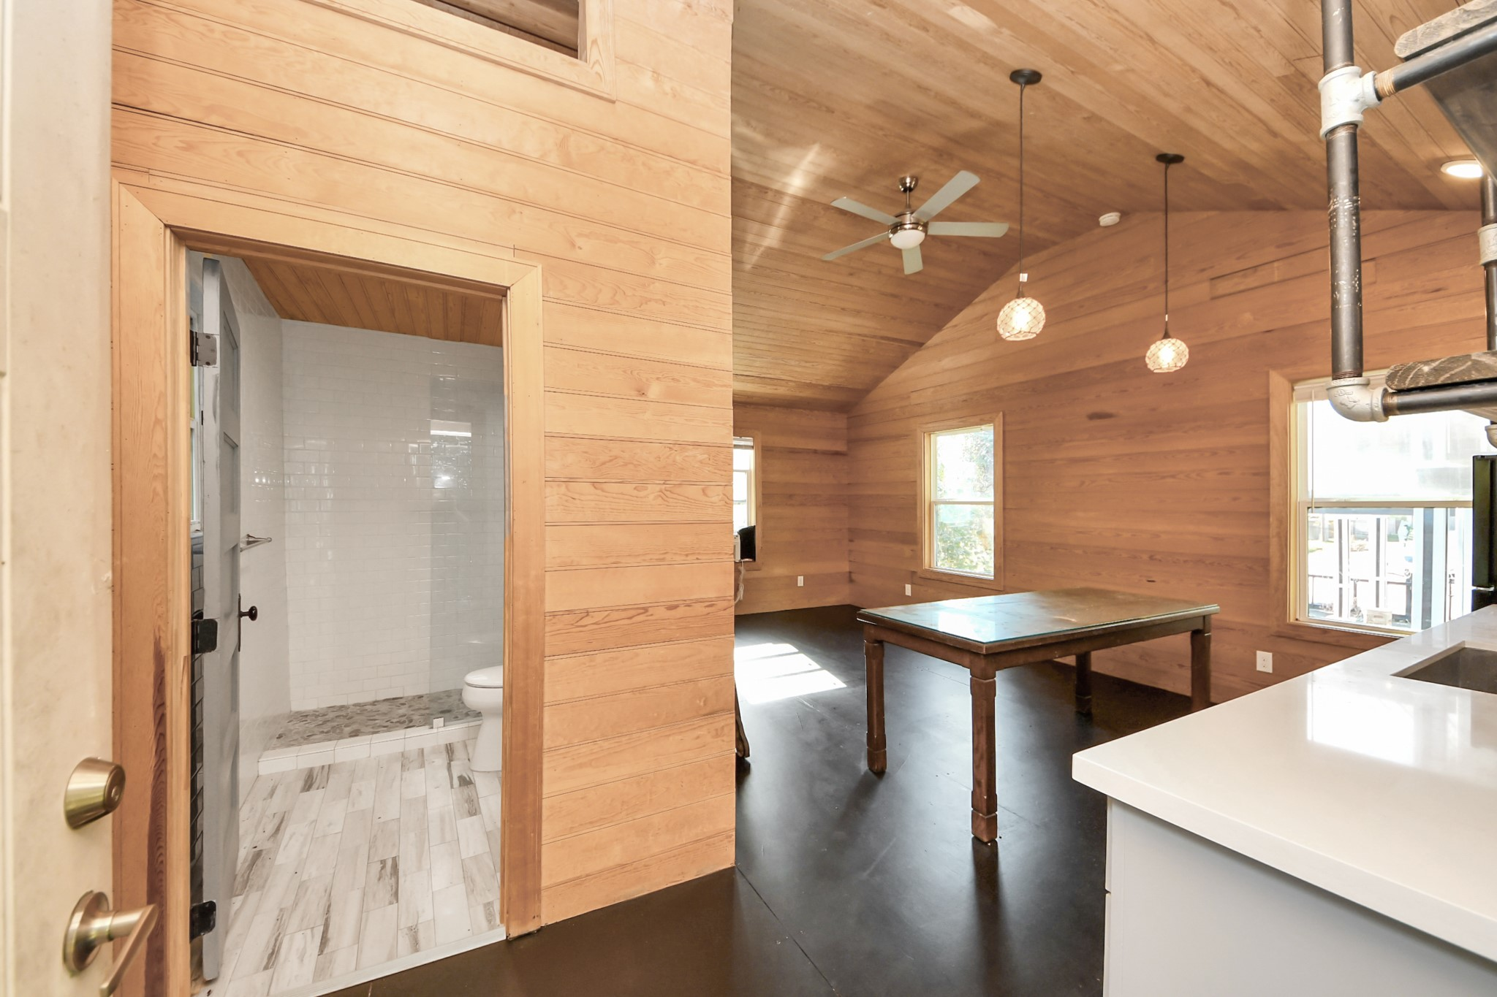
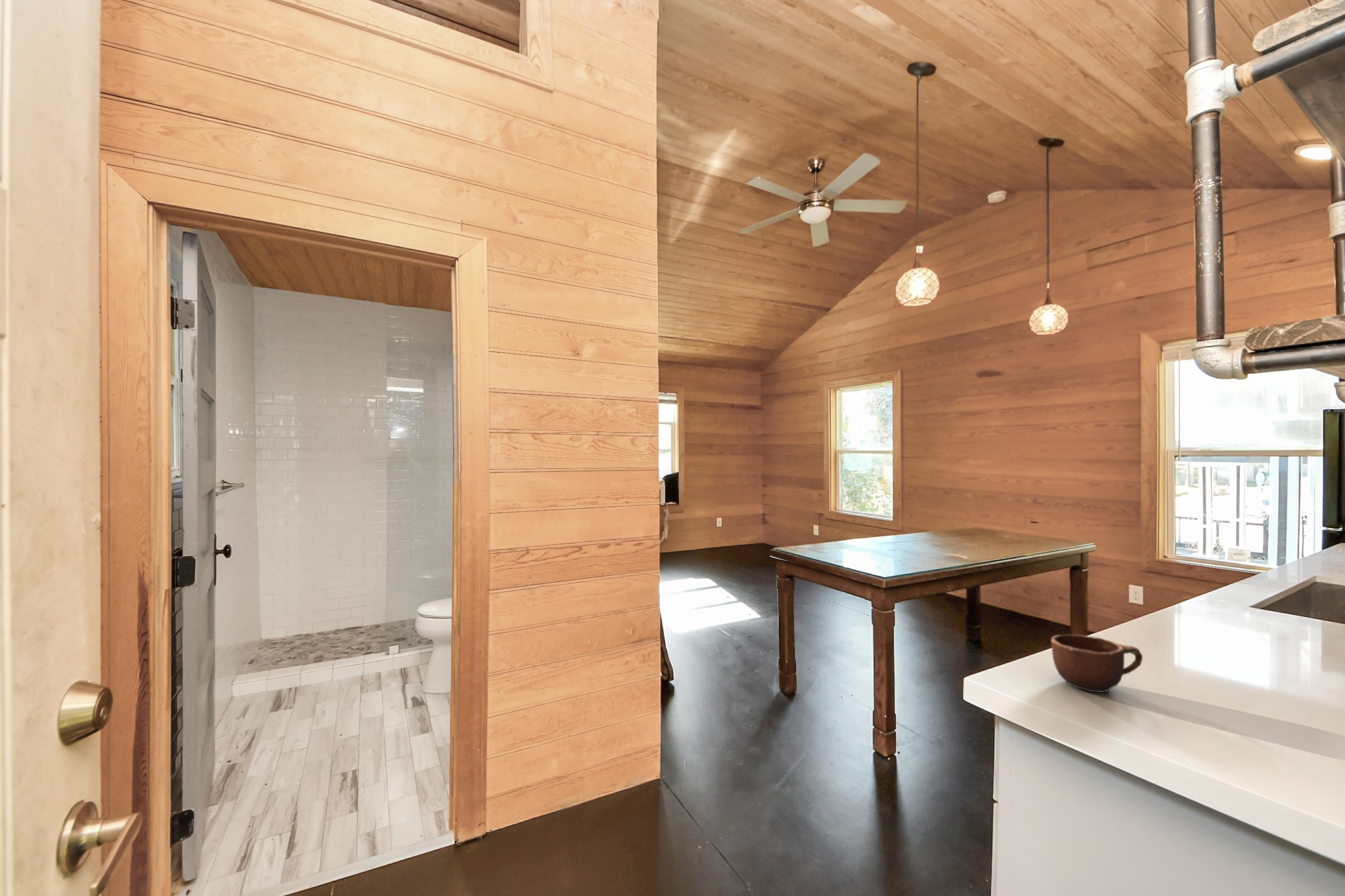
+ mug (1091, 662)
